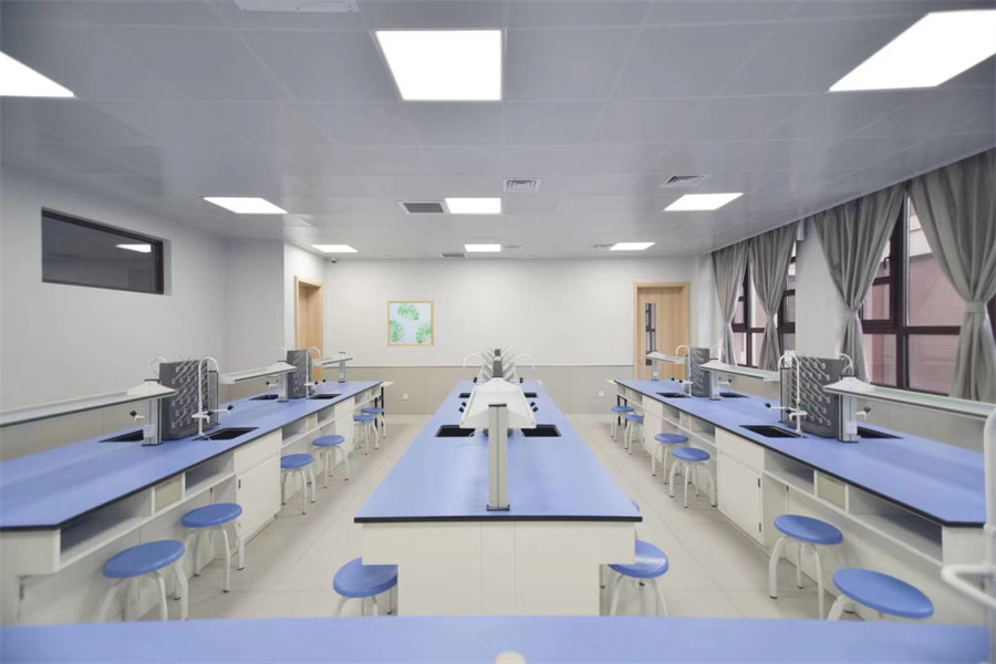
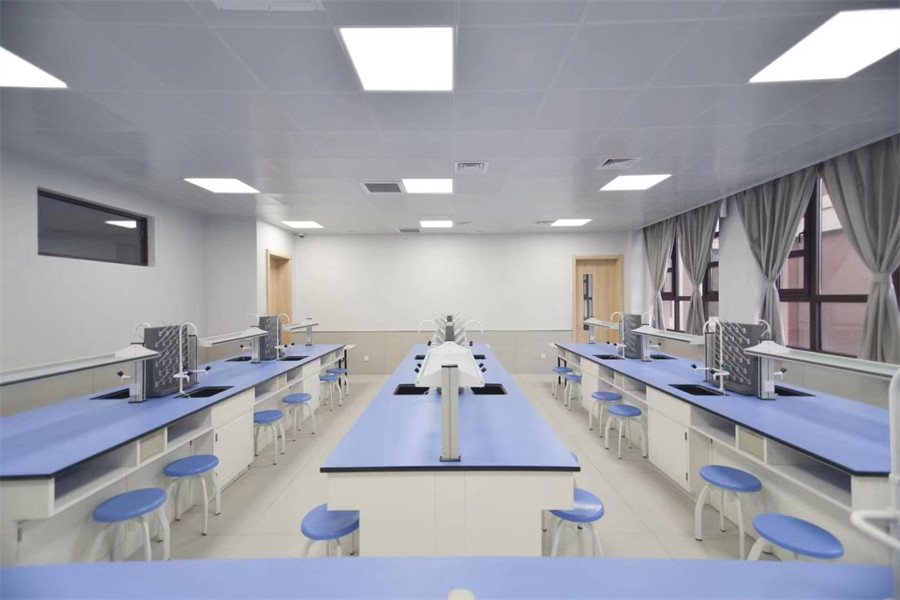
- wall art (409, 323)
